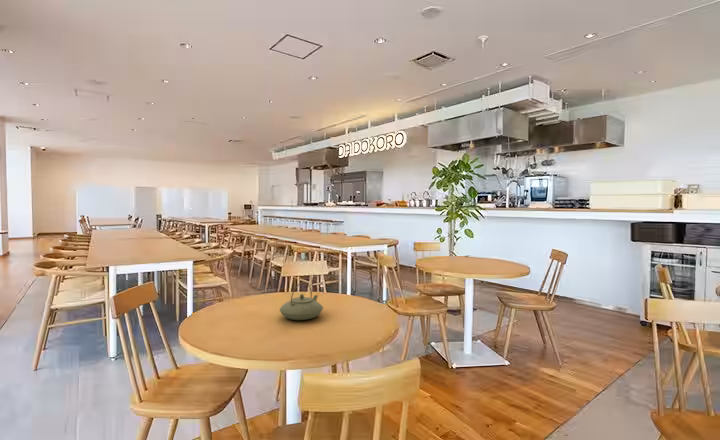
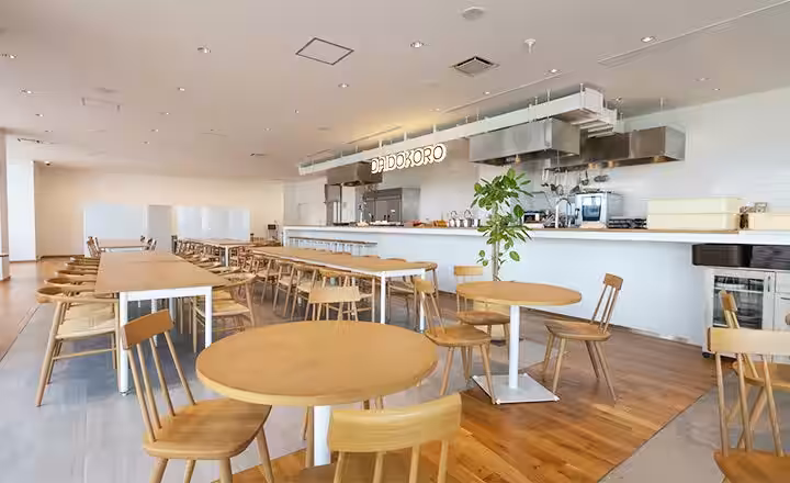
- teapot (303, 298)
